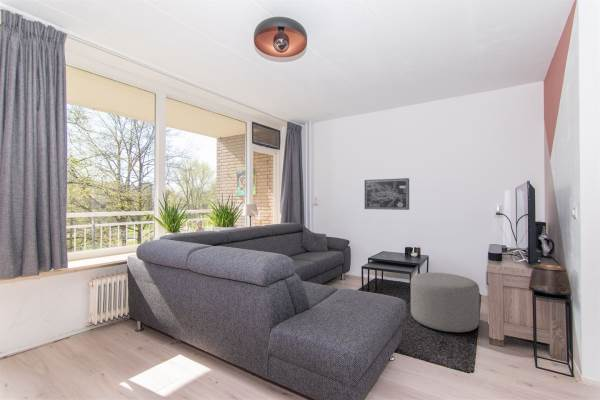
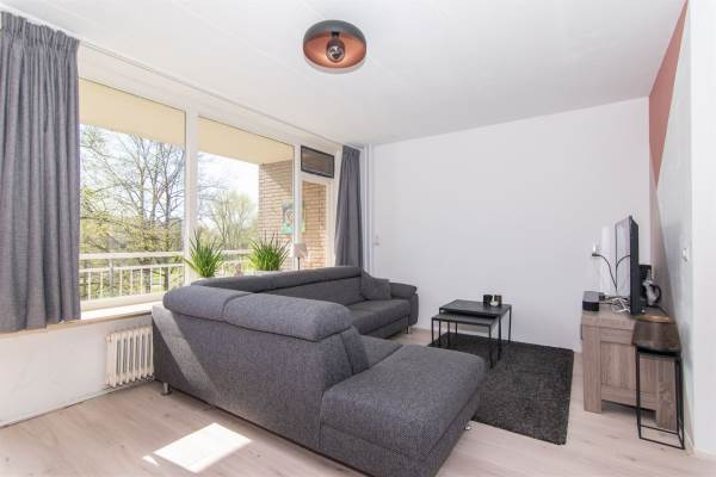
- wall art (386, 194)
- ottoman (443, 299)
